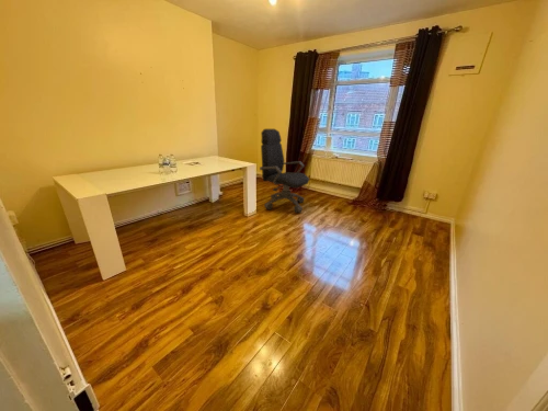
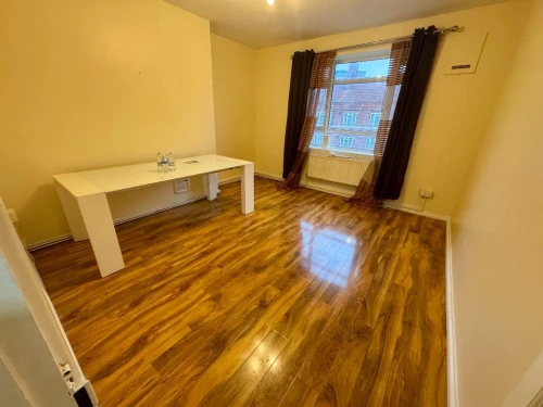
- office chair (286, 172)
